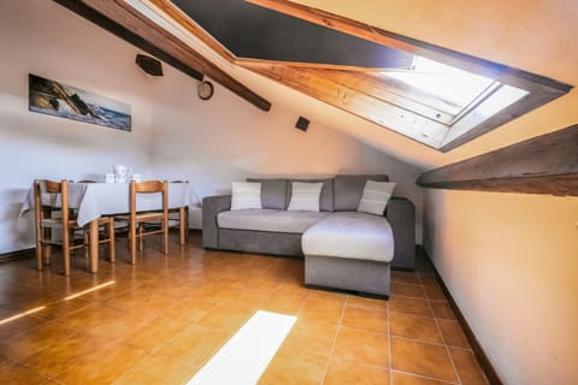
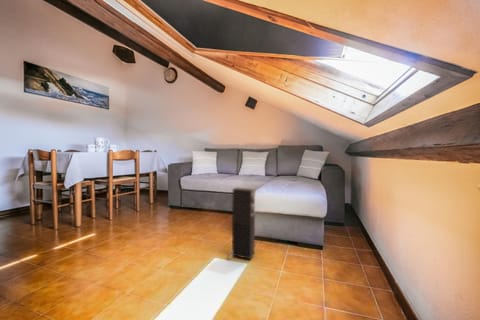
+ speaker (242, 222)
